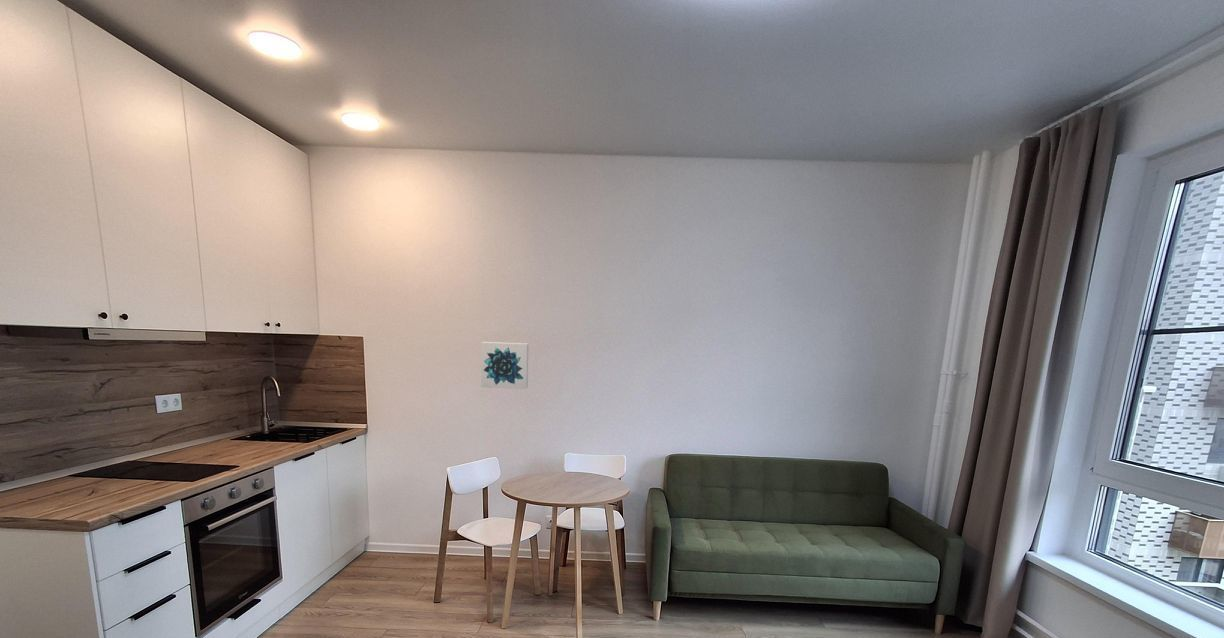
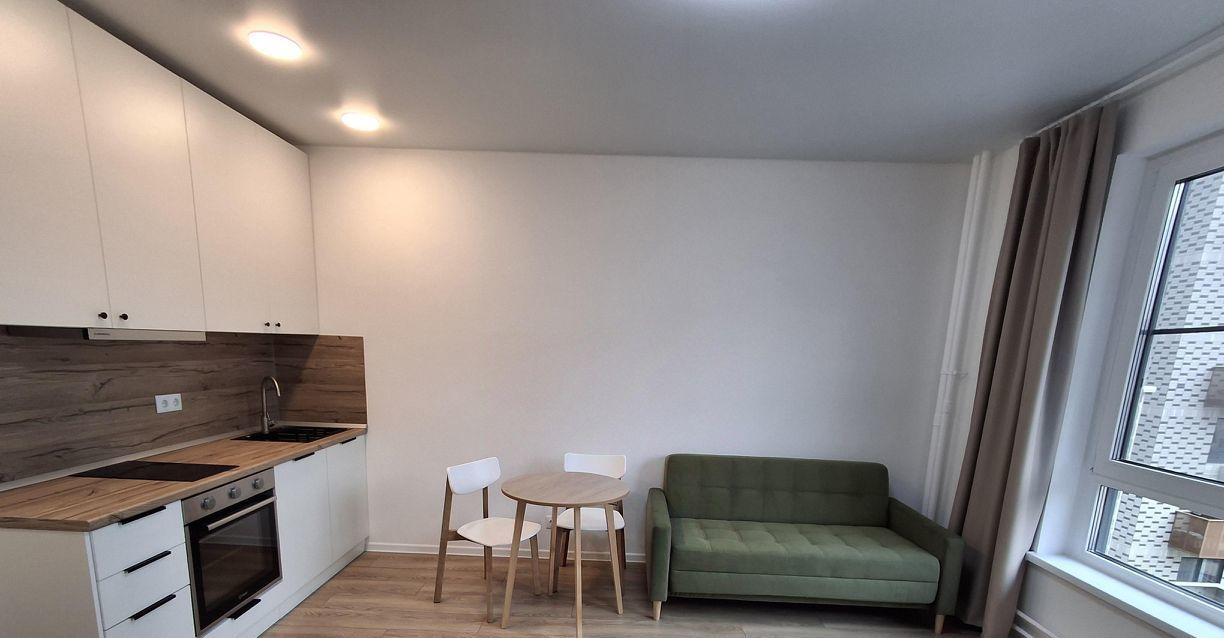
- wall art (504, 365)
